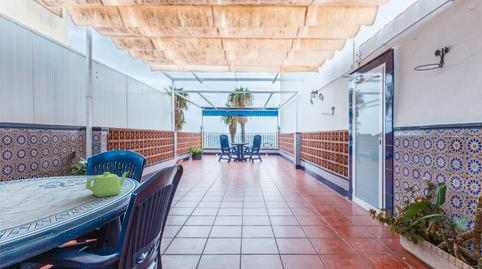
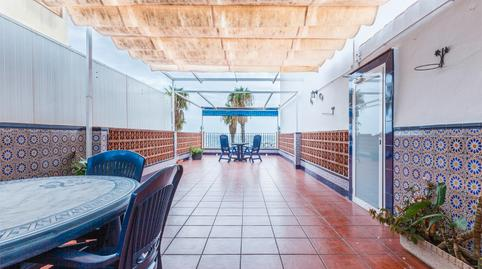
- teapot (108, 182)
